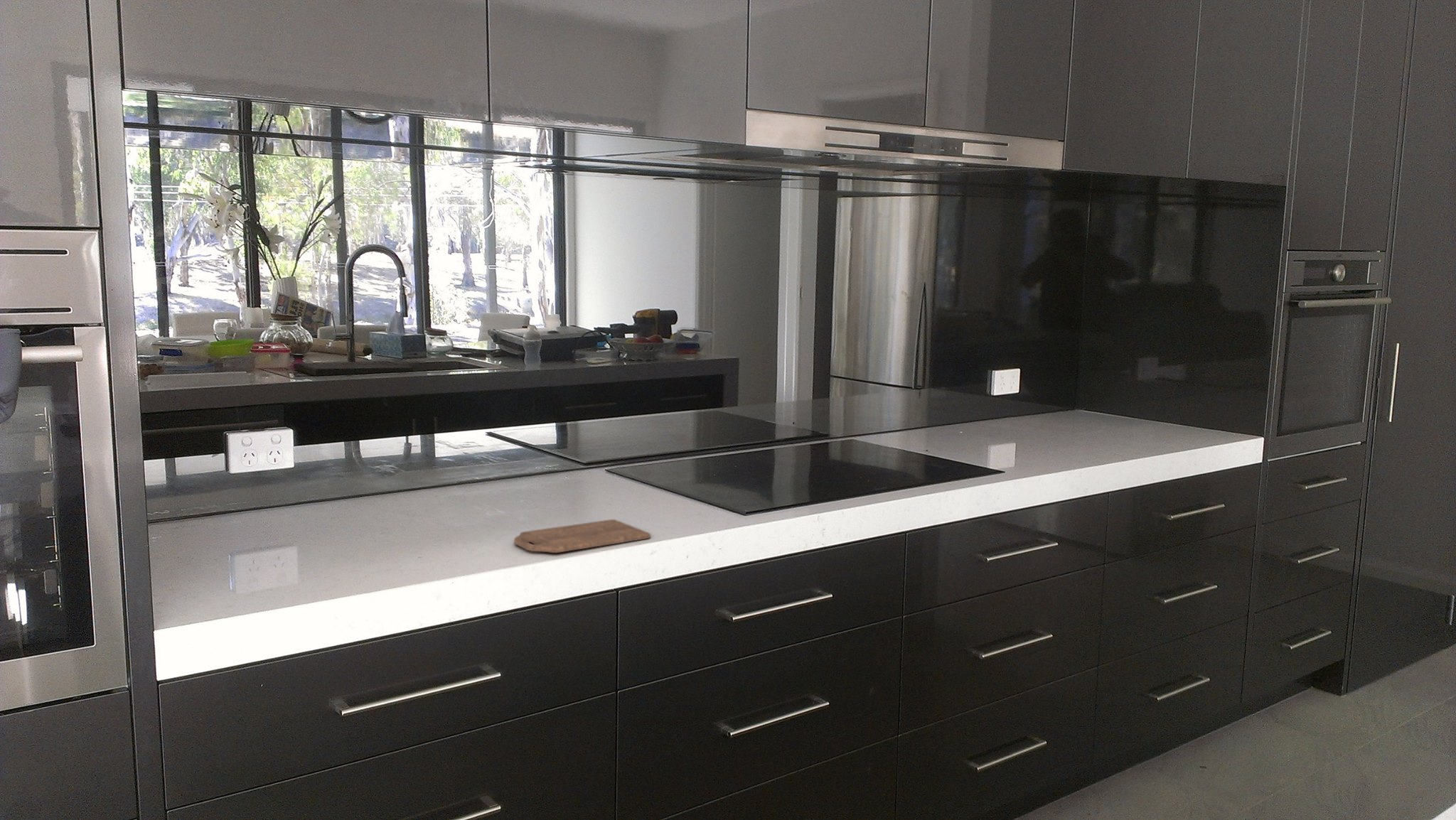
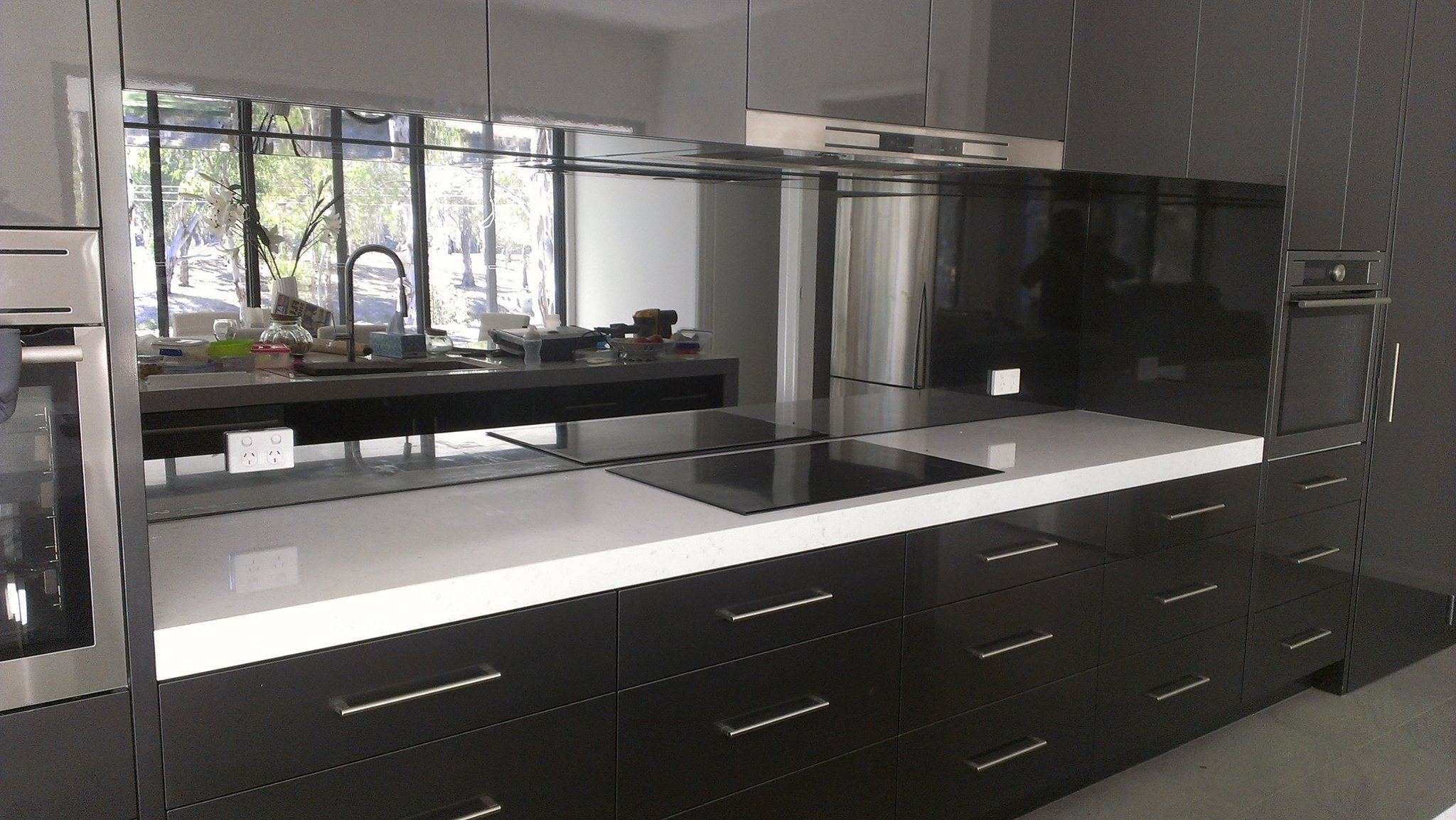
- cutting board (578, 536)
